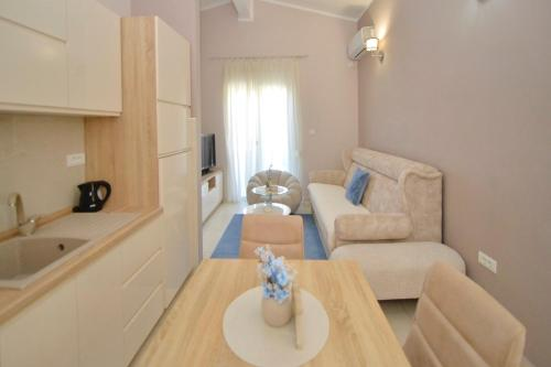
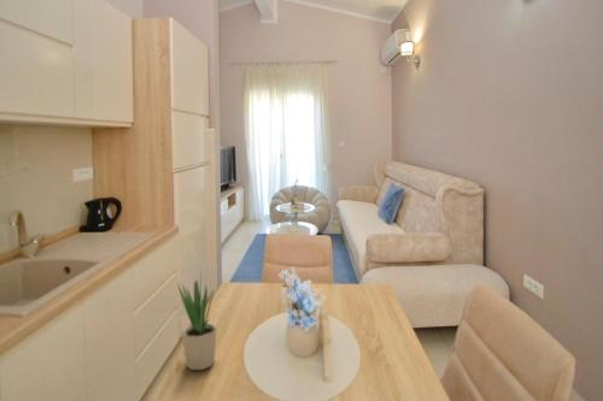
+ potted plant (197, 316)
